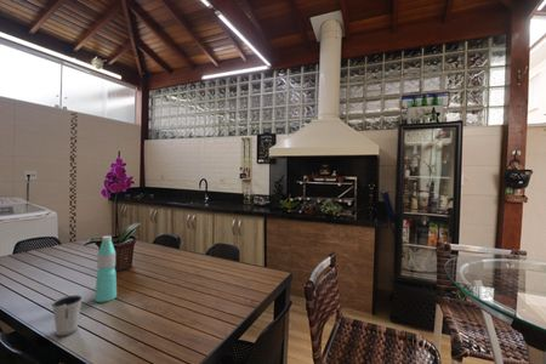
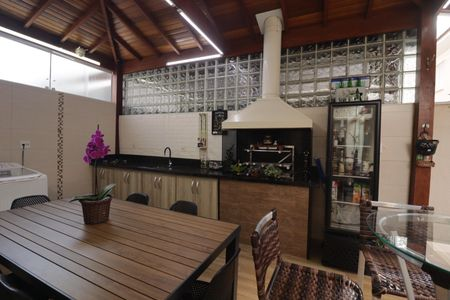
- dixie cup (67, 315)
- water bottle (106, 267)
